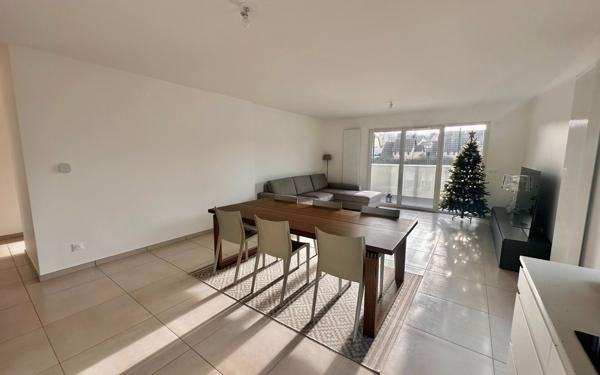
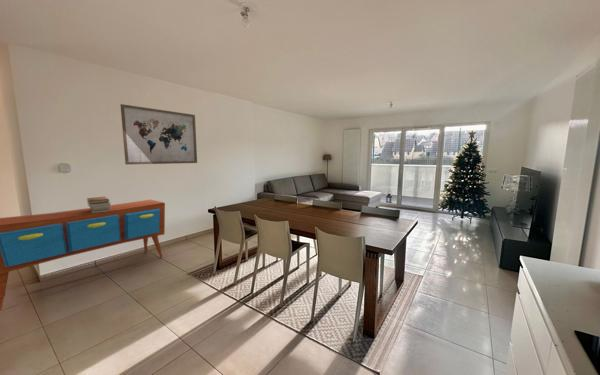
+ sideboard (92, 243)
+ wall art (163, 137)
+ book stack (98, 203)
